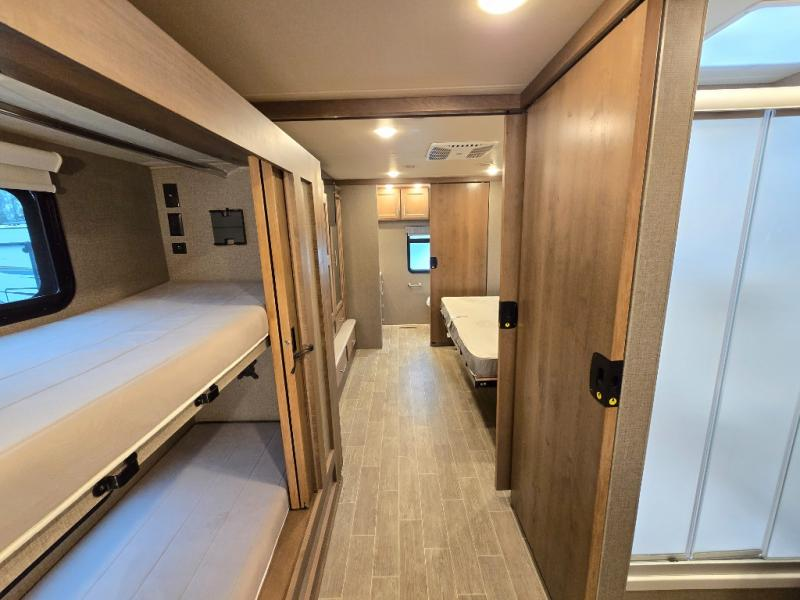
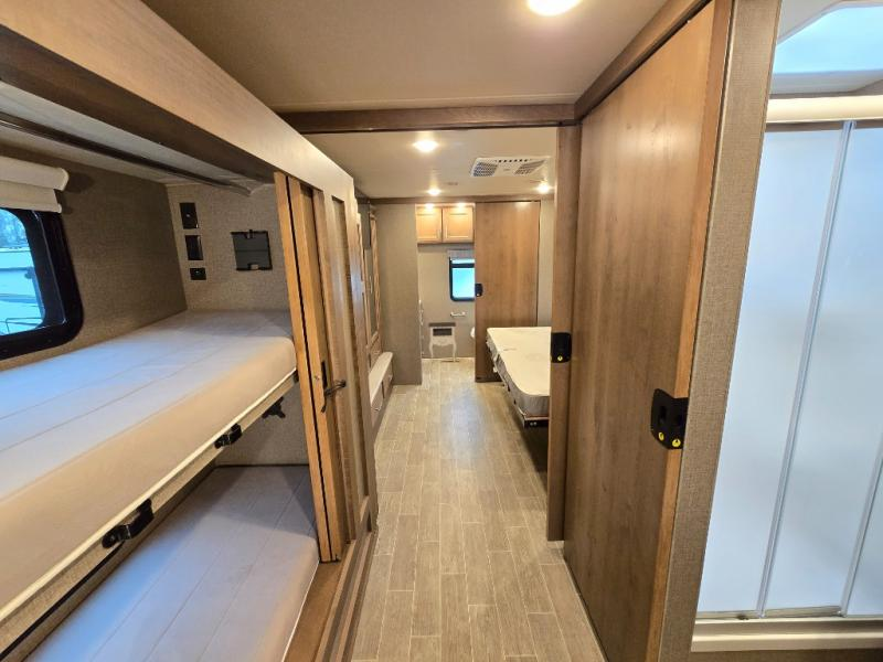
+ nightstand (443, 342)
